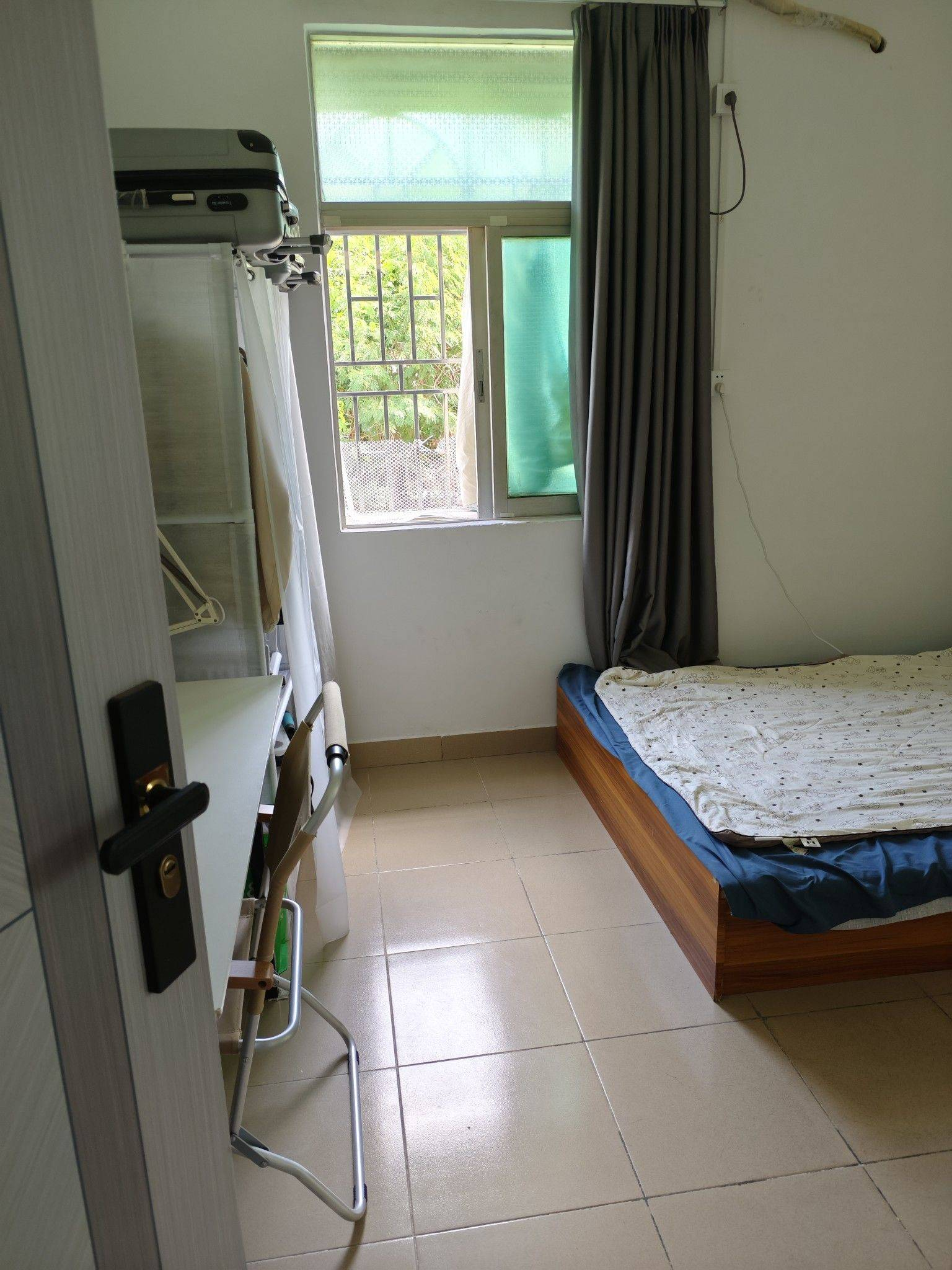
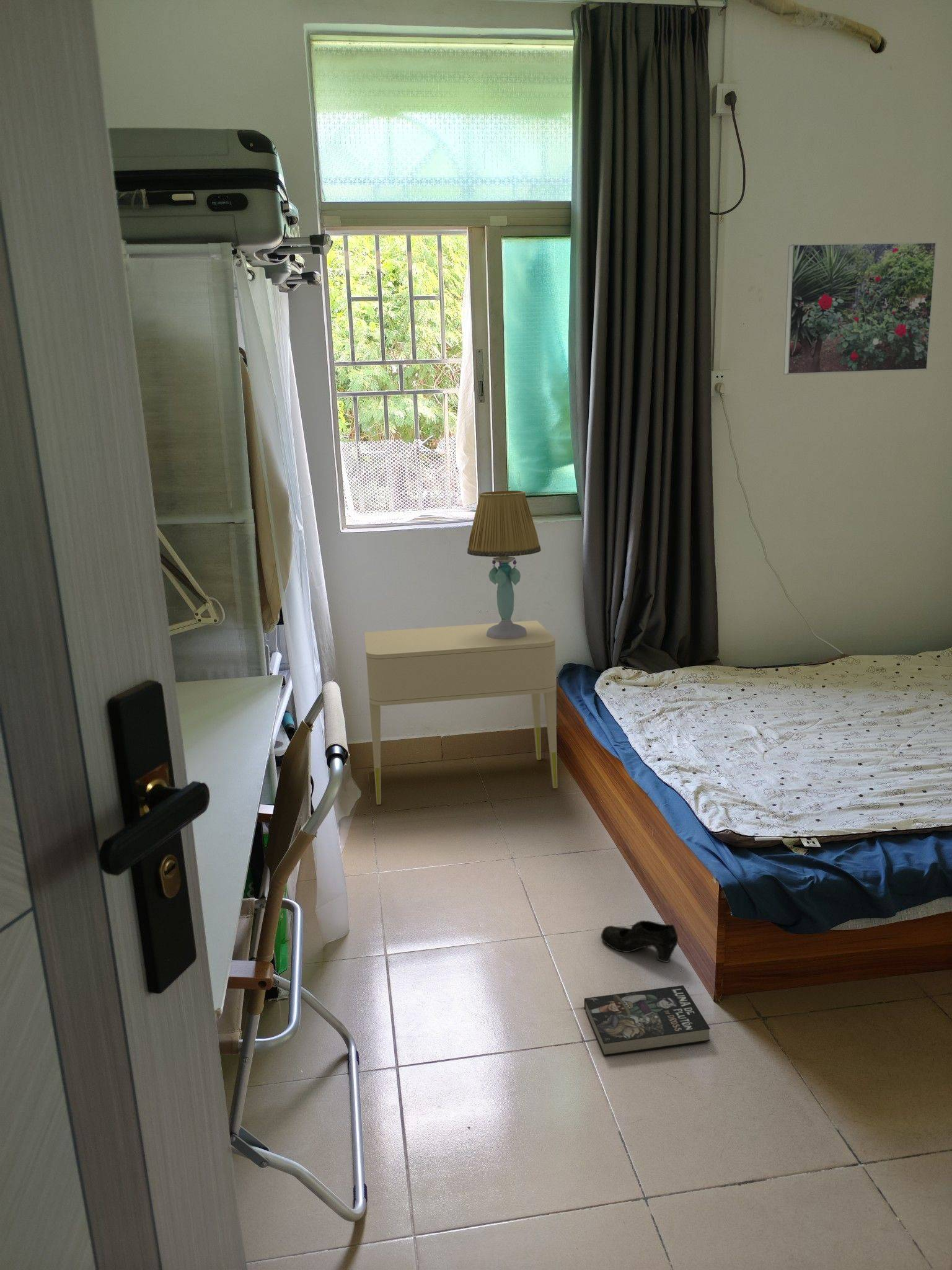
+ shoe (638, 933)
+ table lamp (504, 564)
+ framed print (859, 309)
+ book (645, 1019)
+ nightstand (458, 699)
